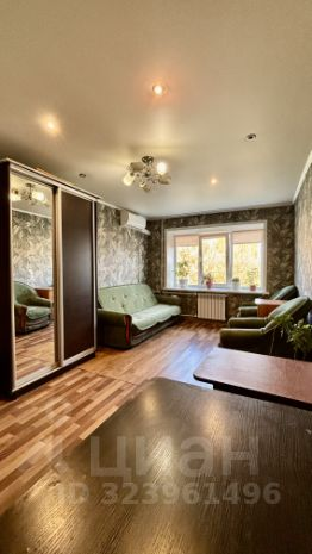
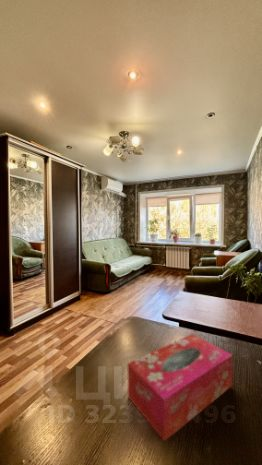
+ tissue box (181, 375)
